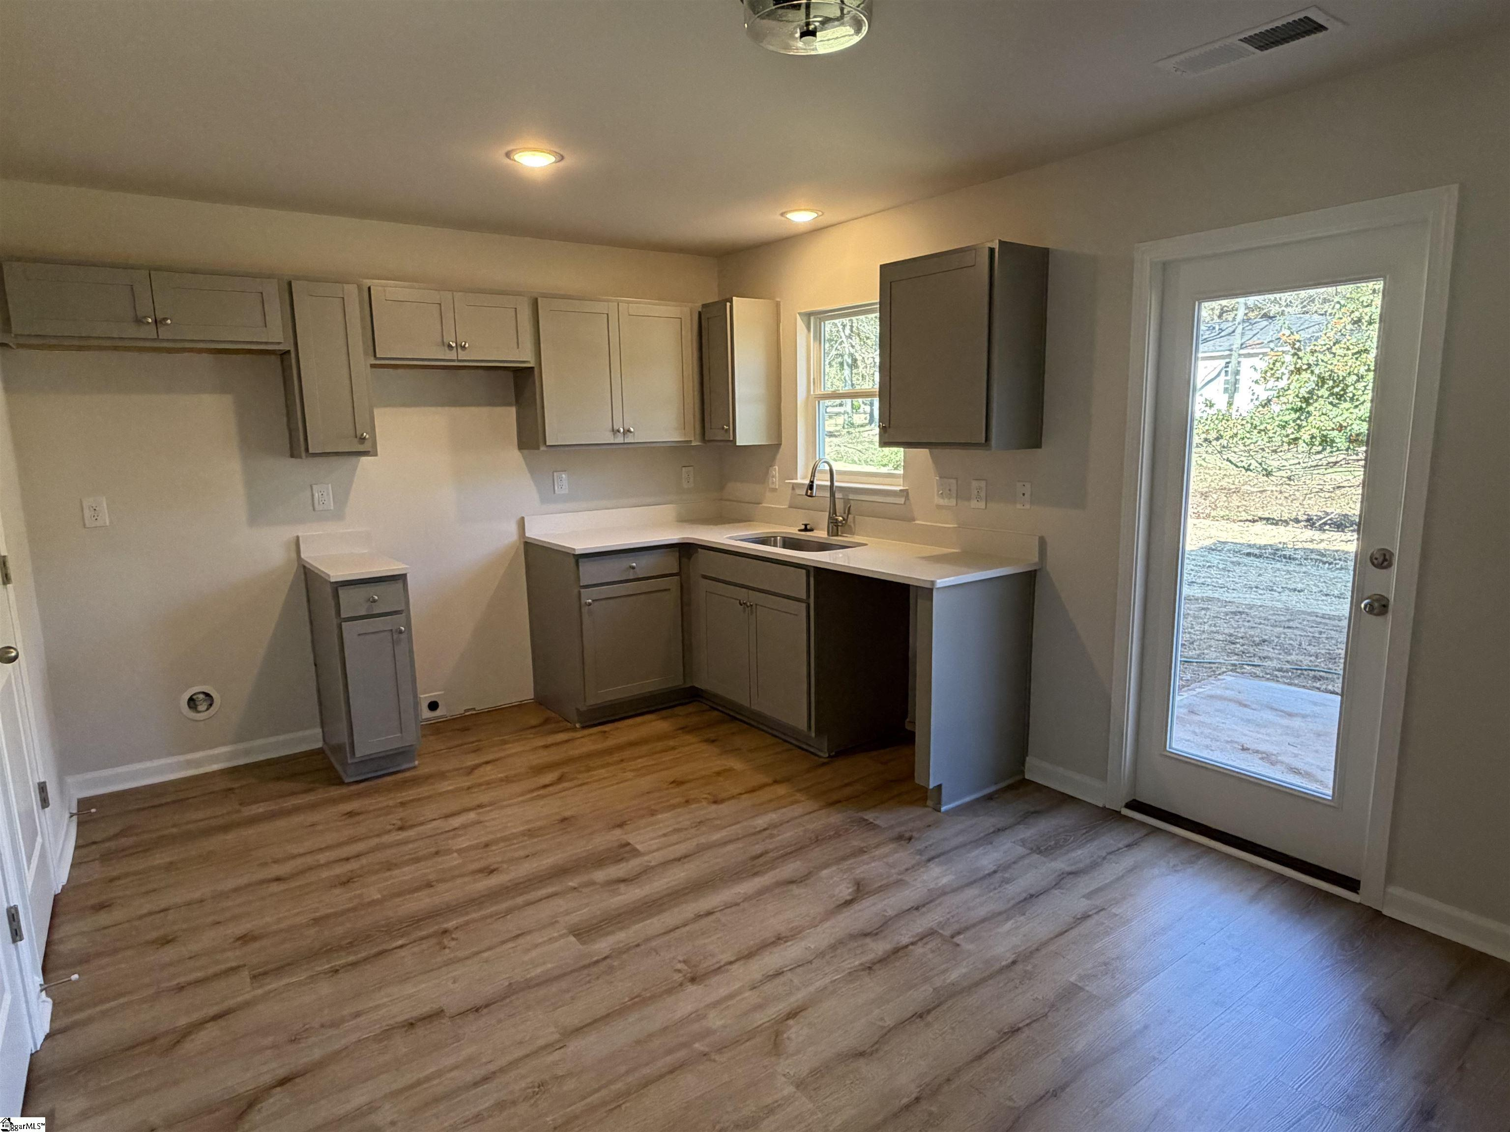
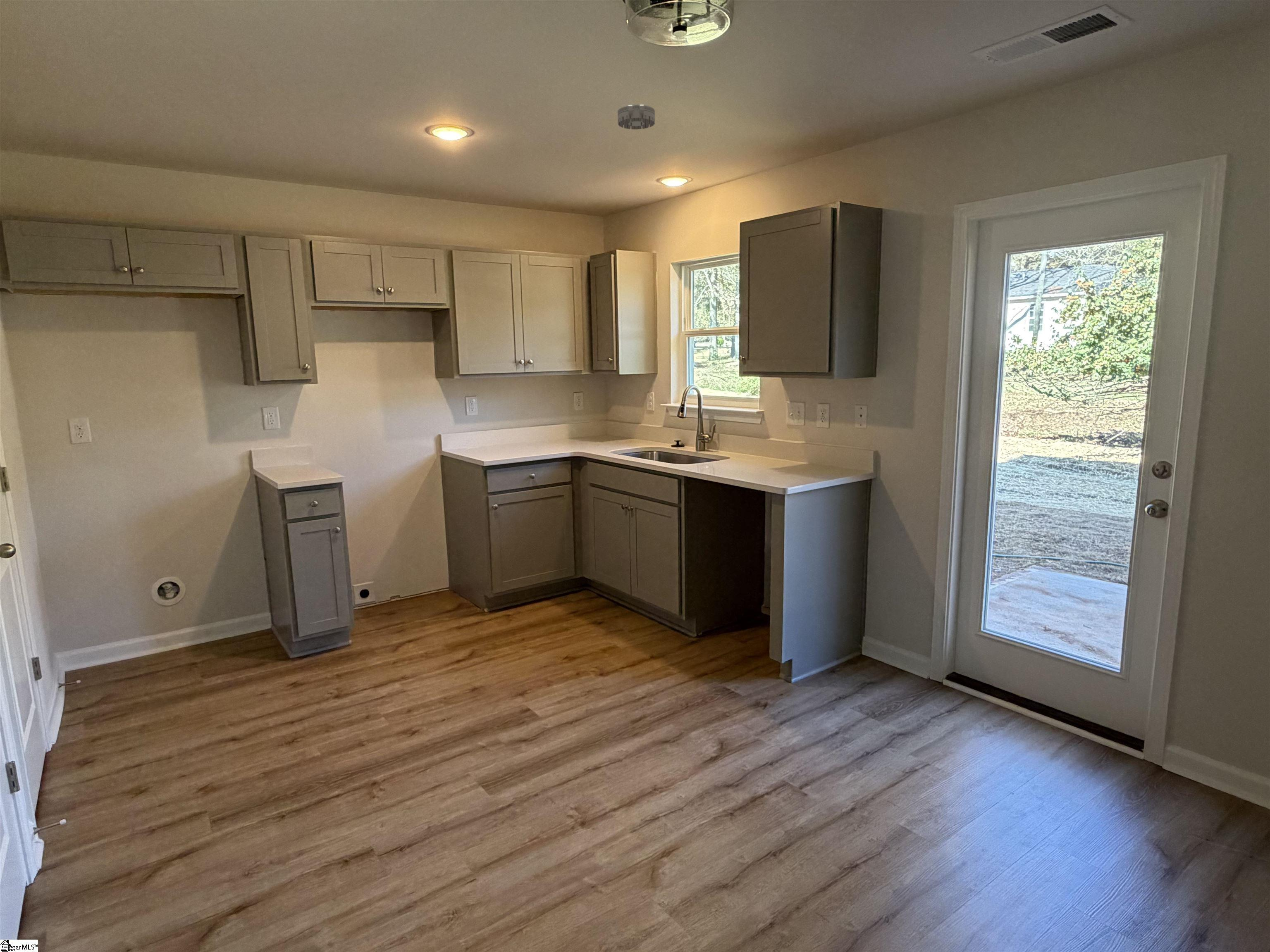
+ smoke detector (636, 116)
